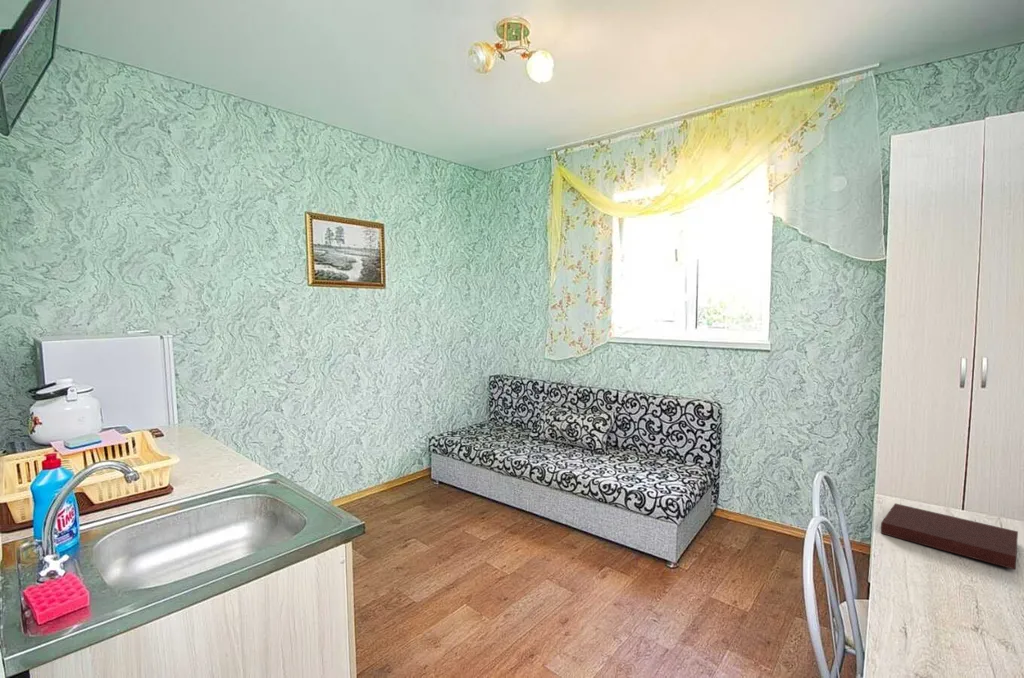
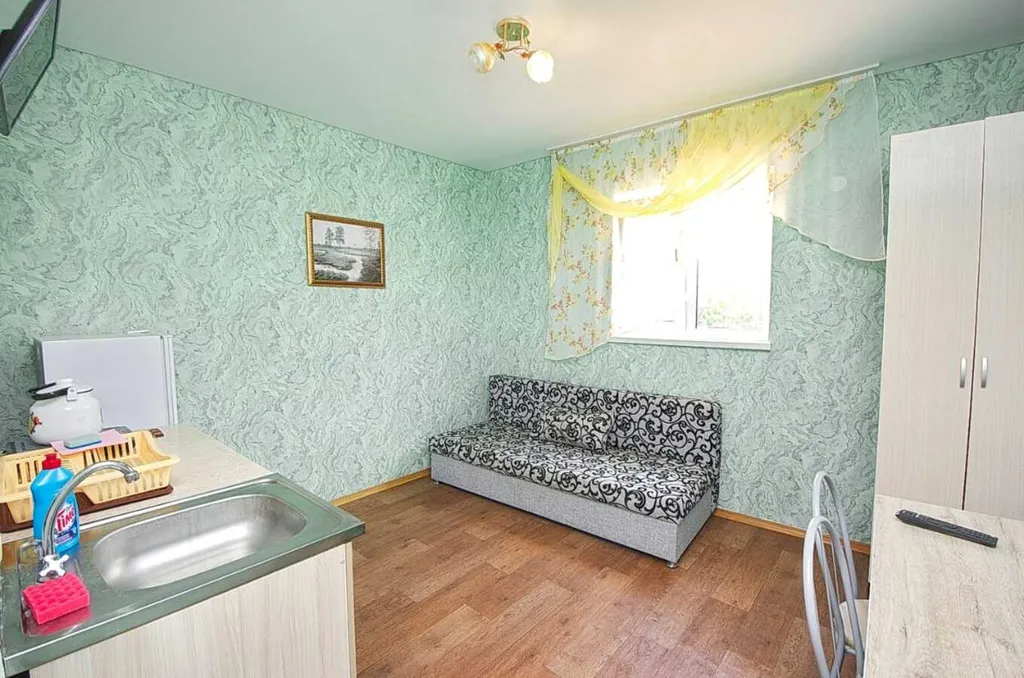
- notebook (947, 532)
